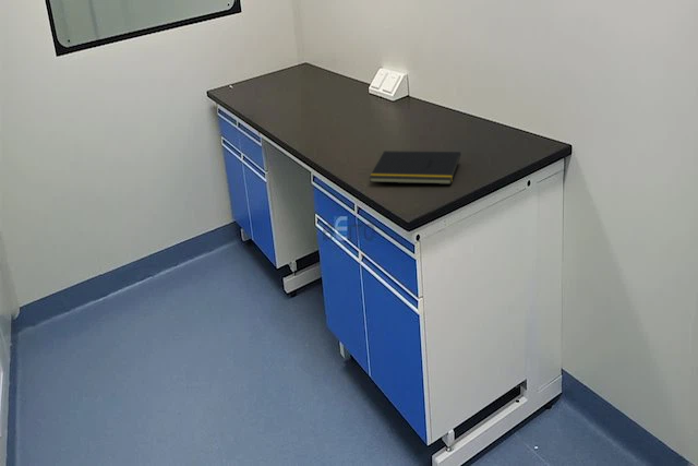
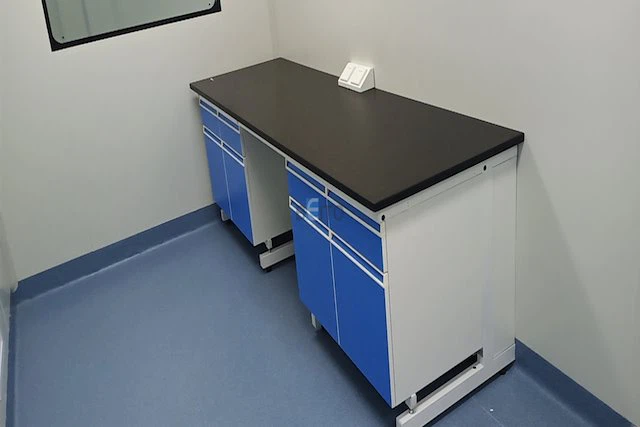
- notepad (416, 166)
